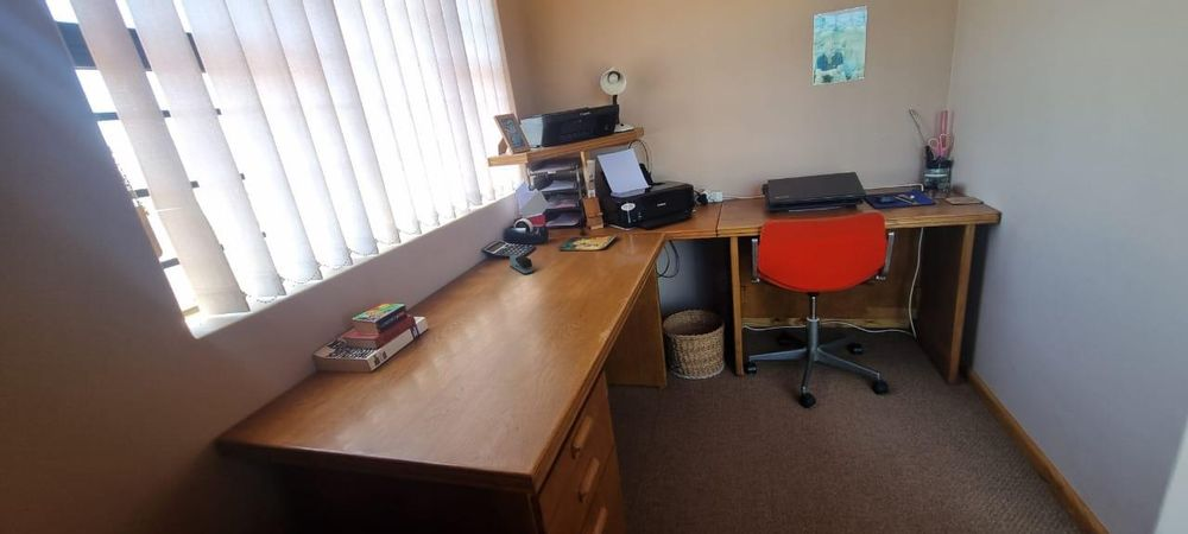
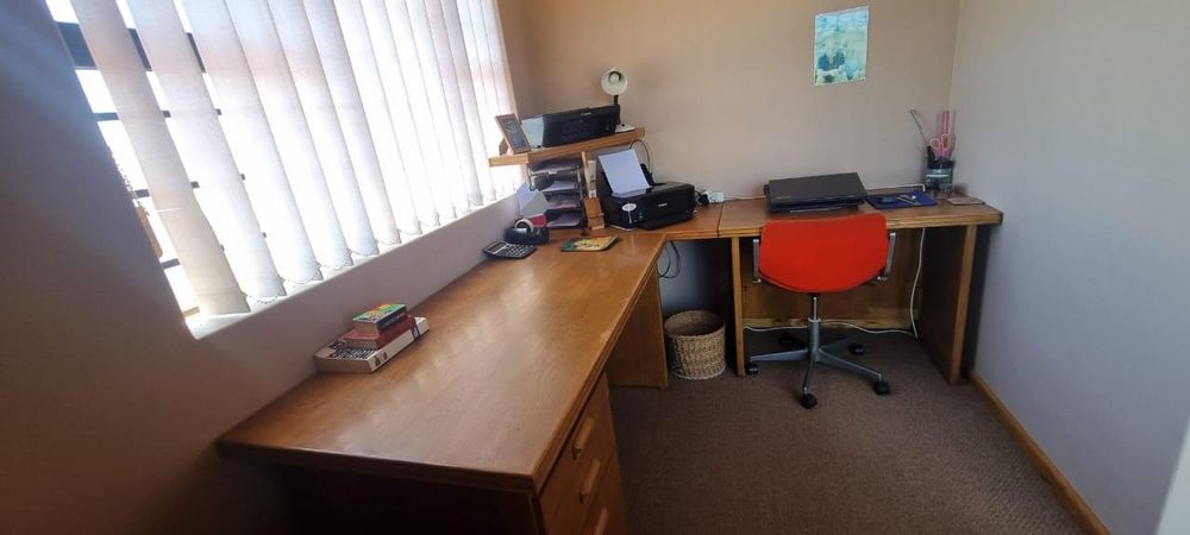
- stapler (520, 262)
